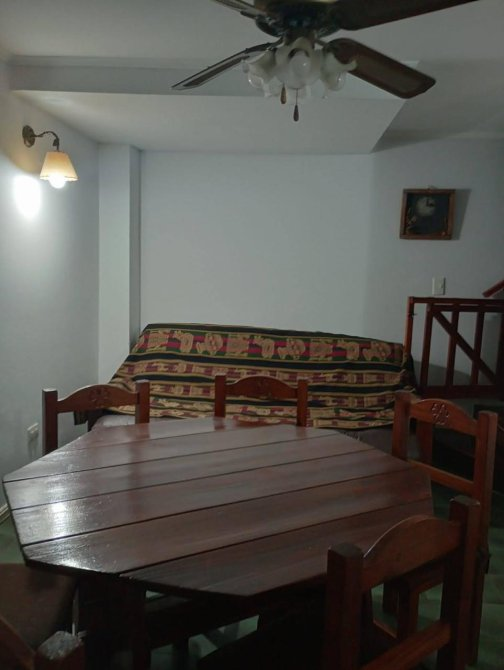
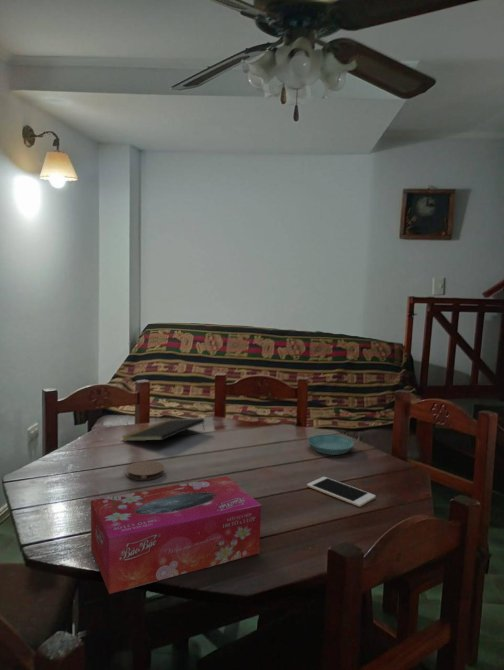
+ tissue box (175, 527)
+ coaster (145, 470)
+ cell phone (340, 490)
+ notepad (164, 429)
+ saucer (330, 445)
